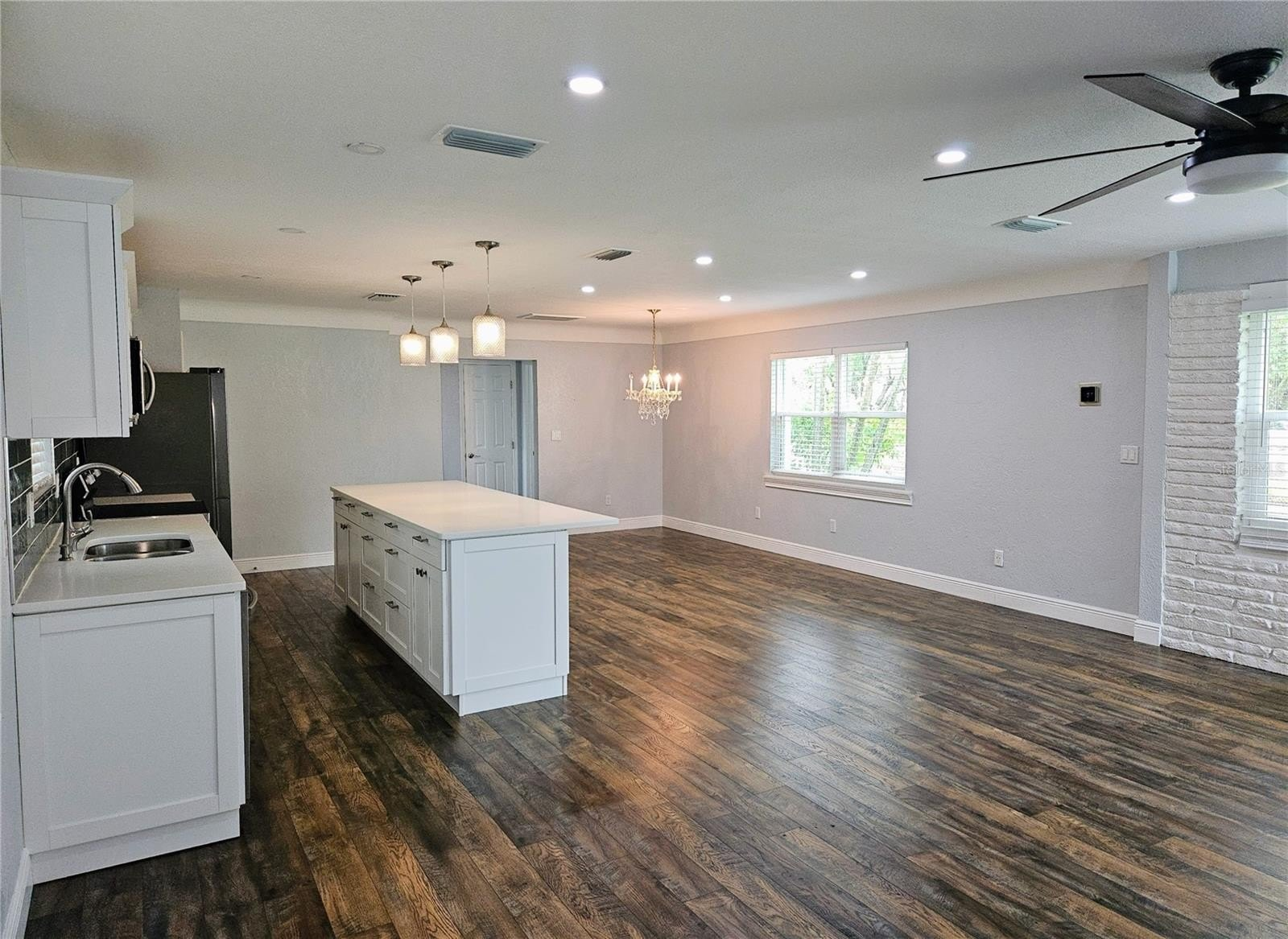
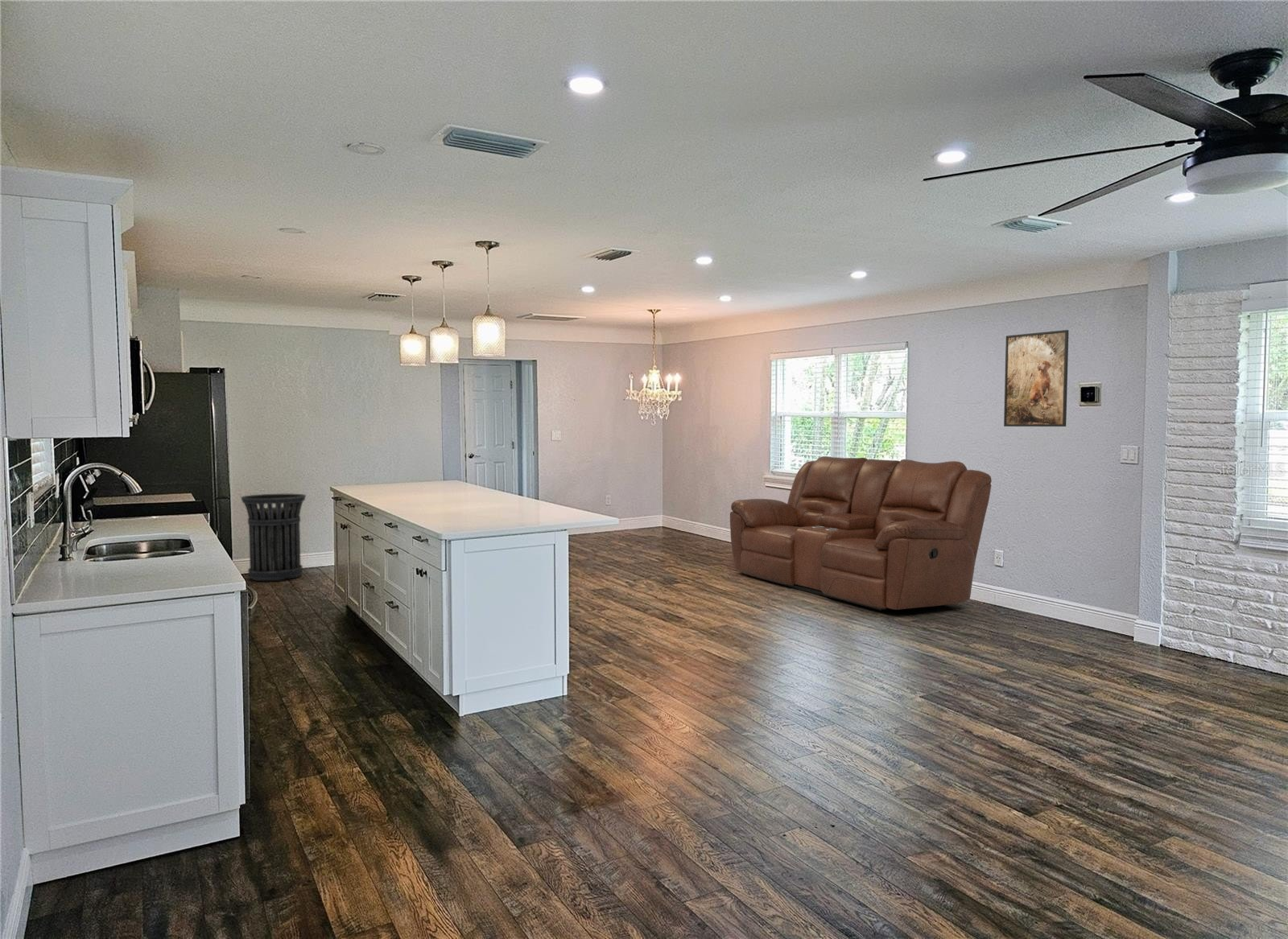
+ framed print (1034, 380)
+ sofa (848, 523)
+ trash can (275, 537)
